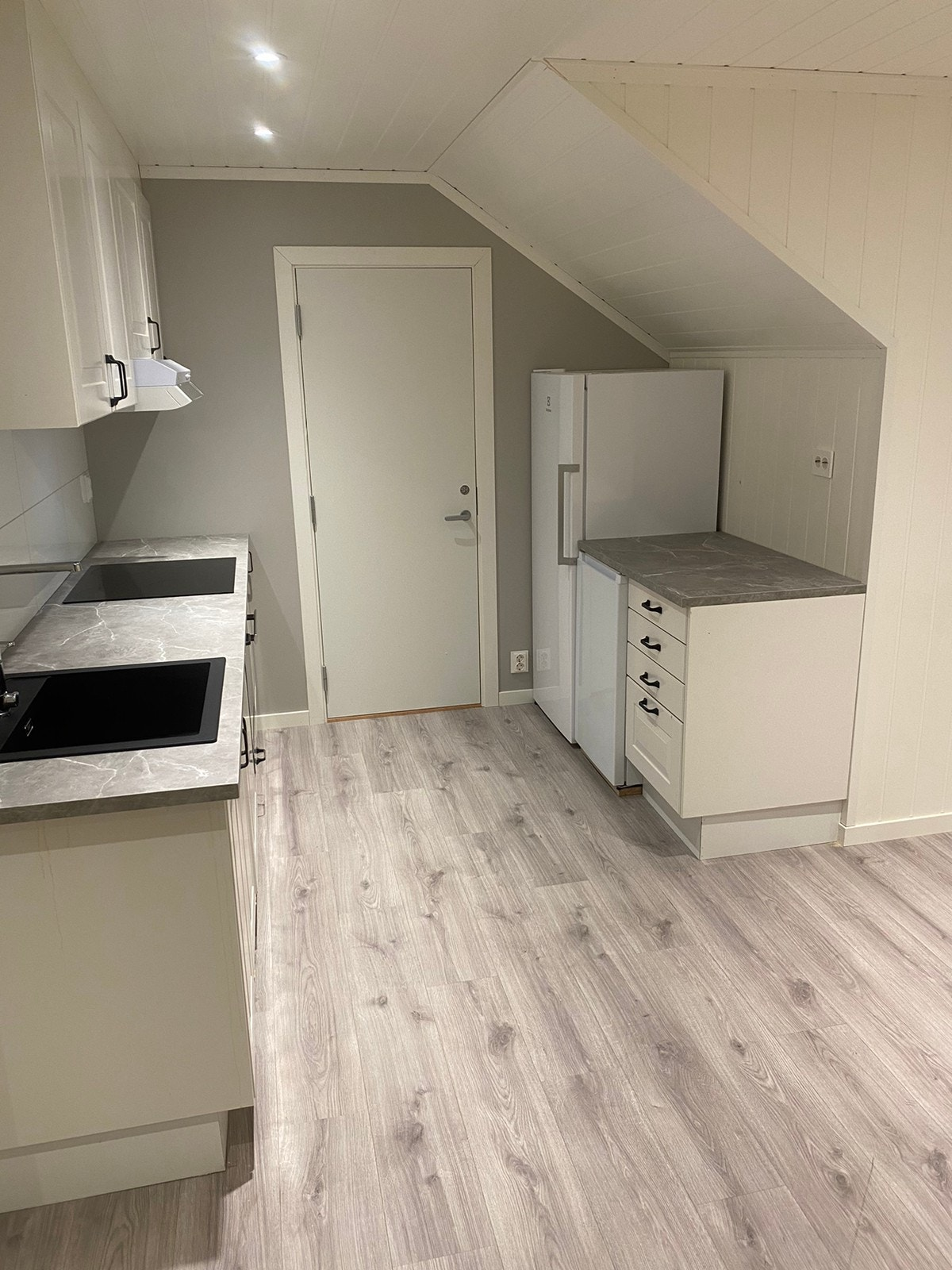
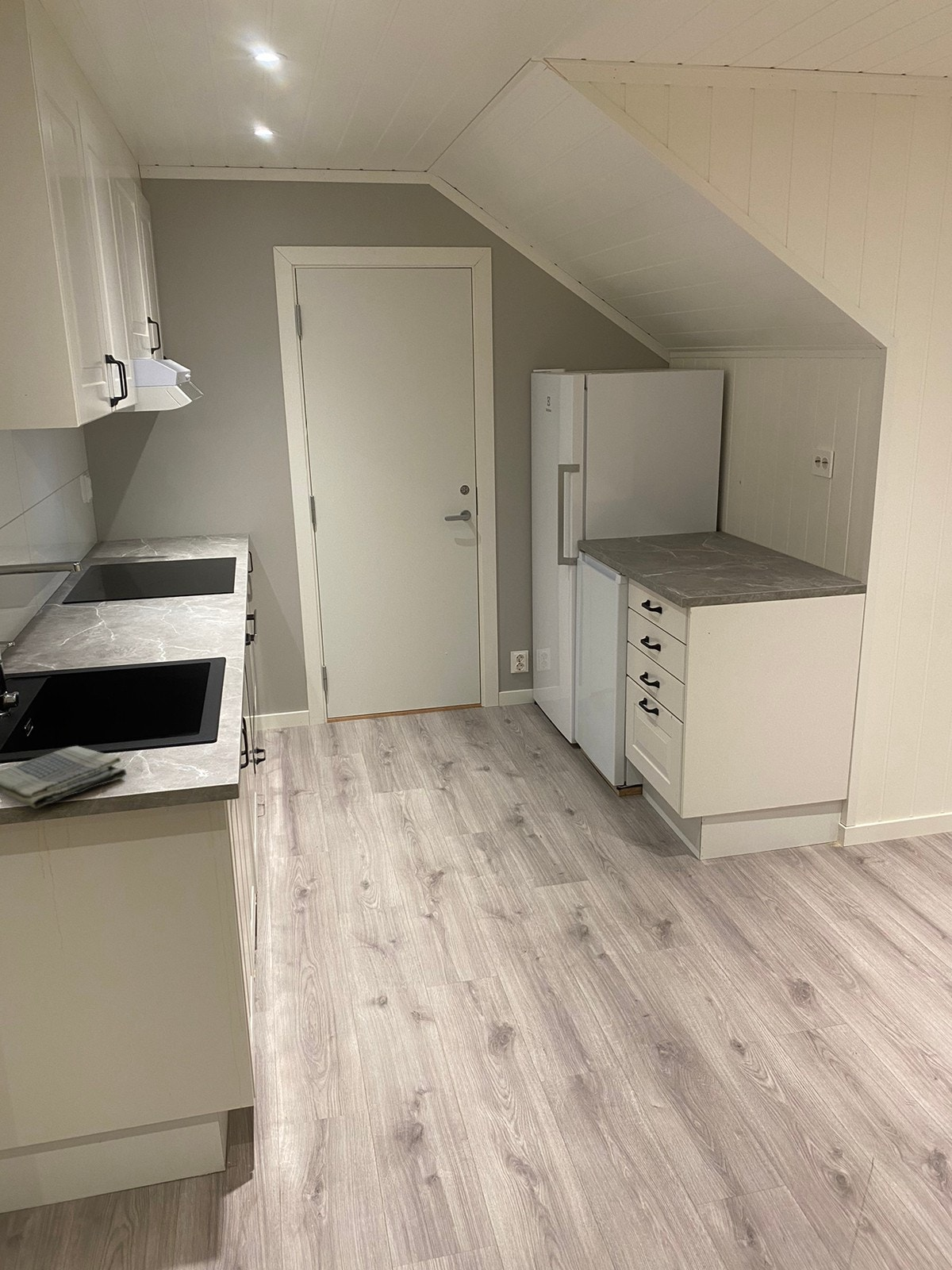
+ dish towel (56, 772)
